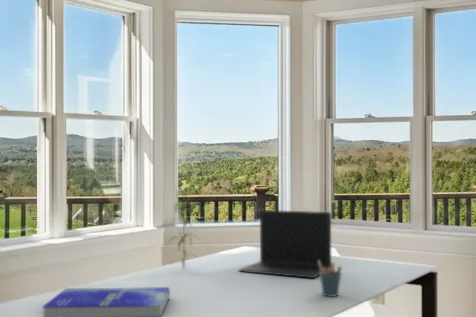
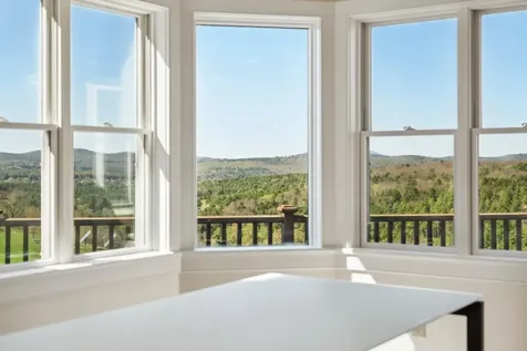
- pen holder (330, 277)
- laptop (285, 241)
- book (110, 301)
- plant (184, 224)
